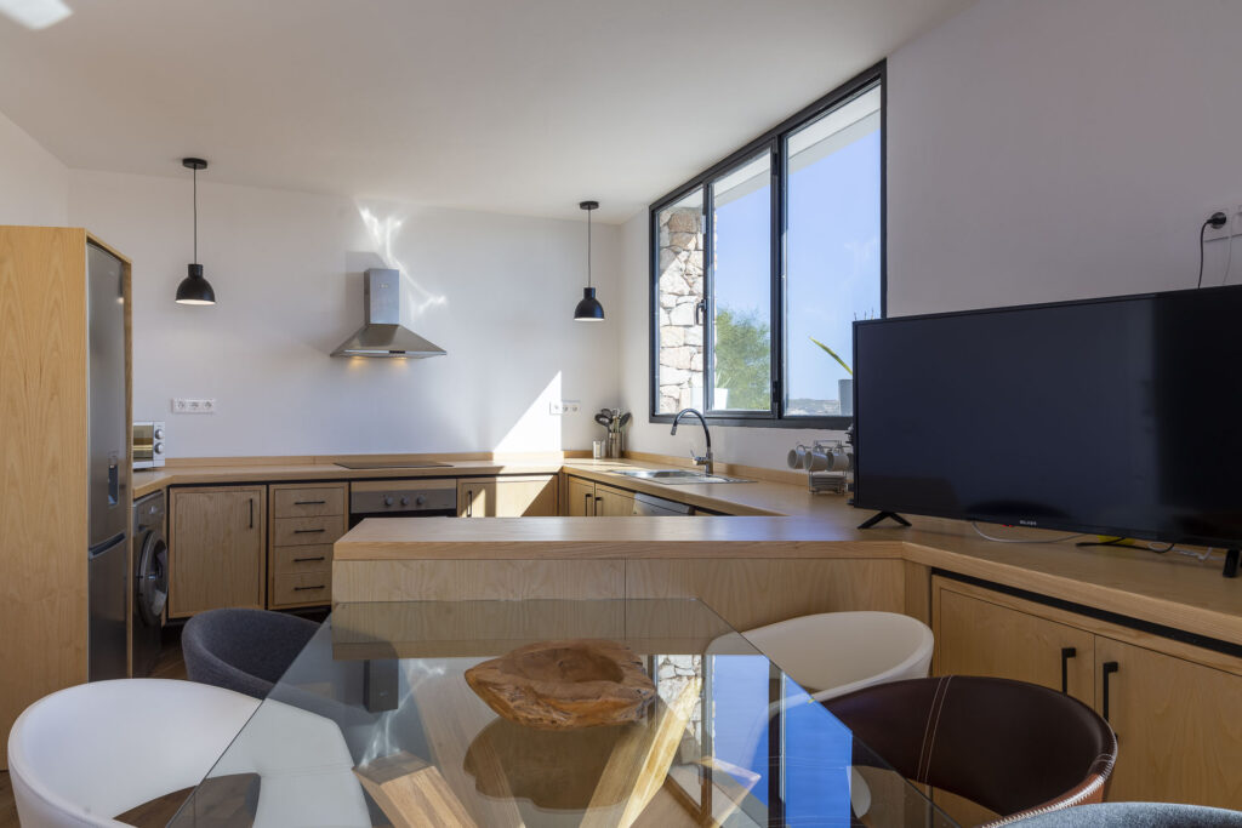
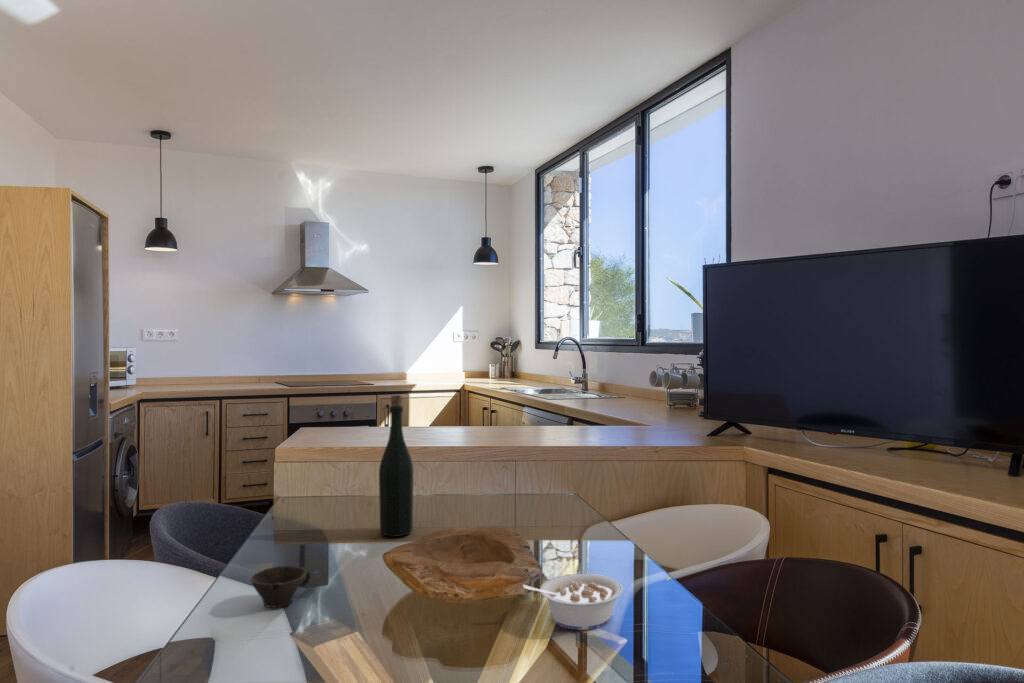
+ legume (579, 601)
+ cup (282, 587)
+ bottle (396, 463)
